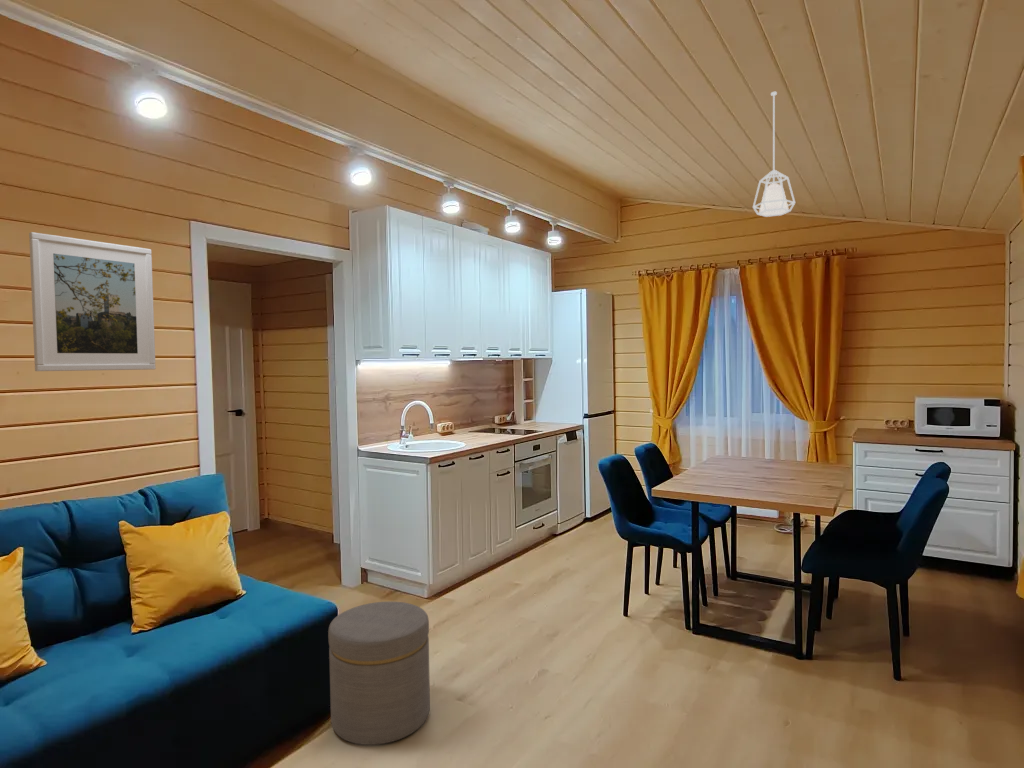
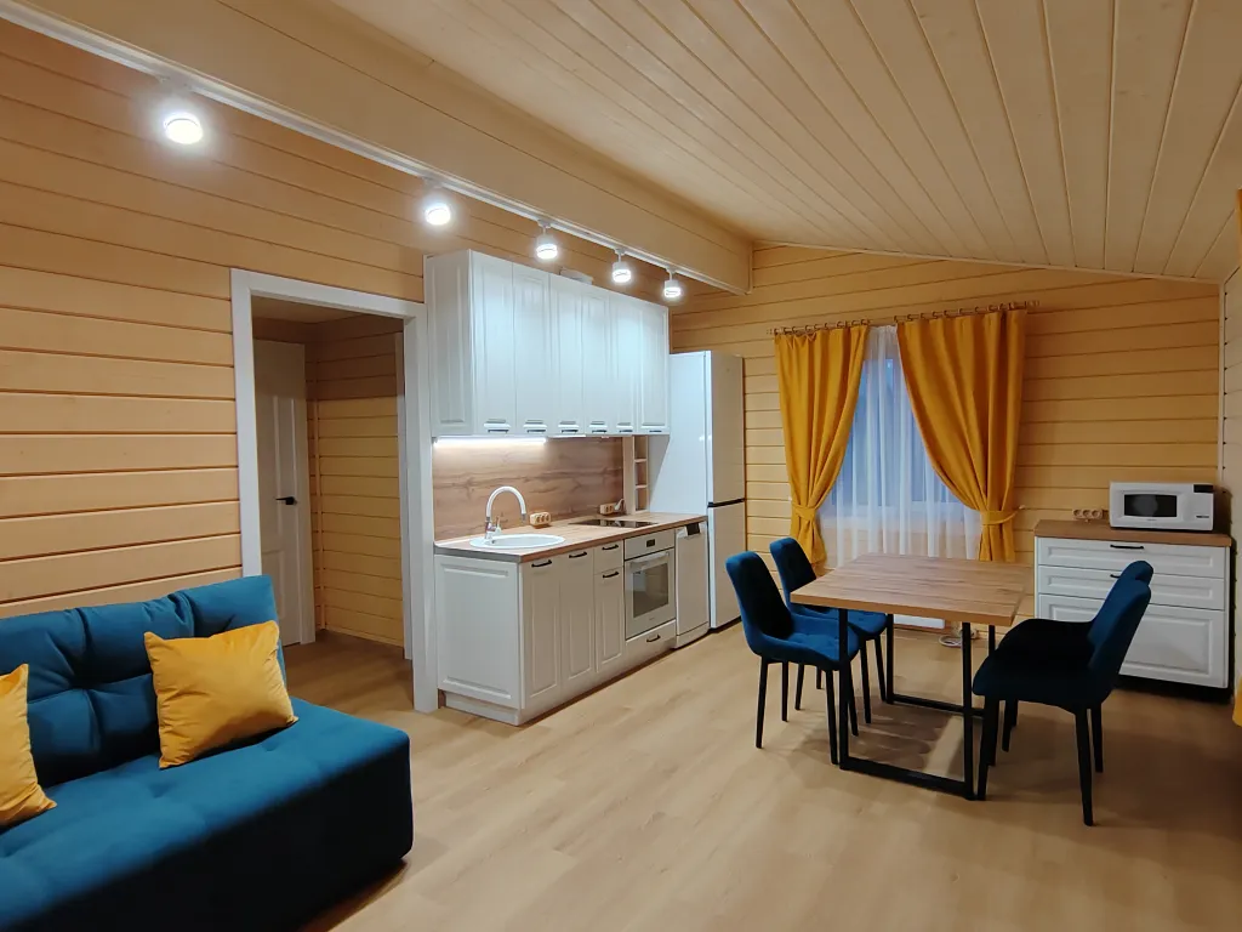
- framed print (97, 306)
- pendant lamp (773, 153)
- ottoman (380, 667)
